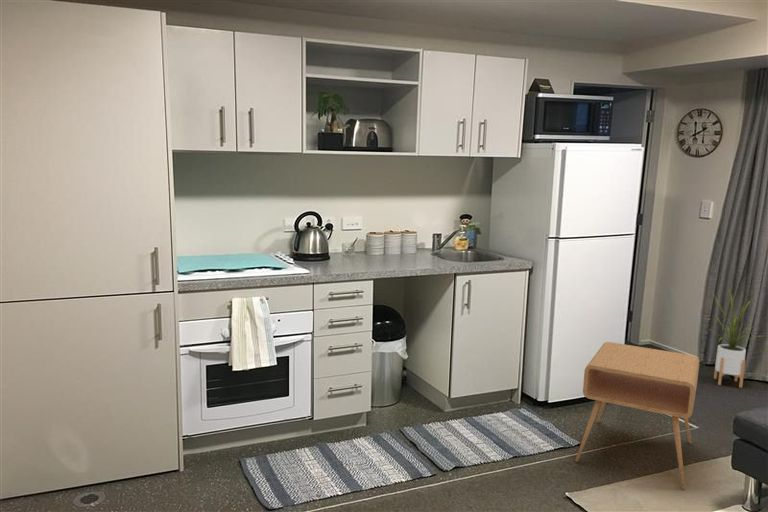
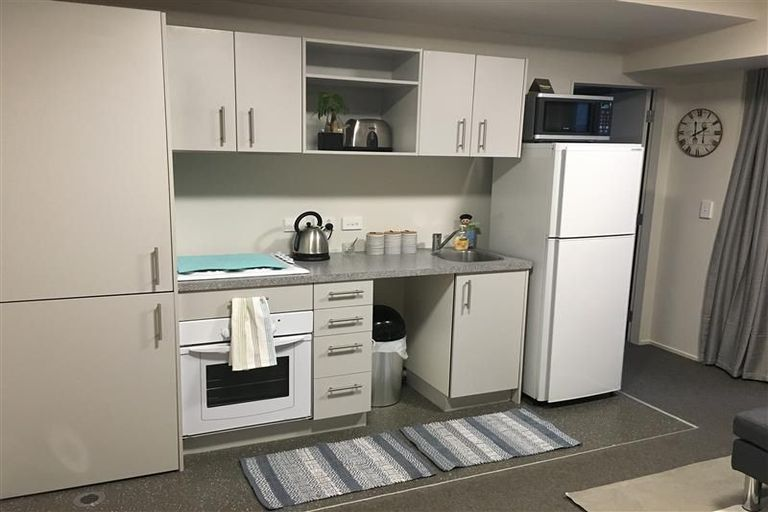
- house plant (734, 336)
- side table (639, 406)
